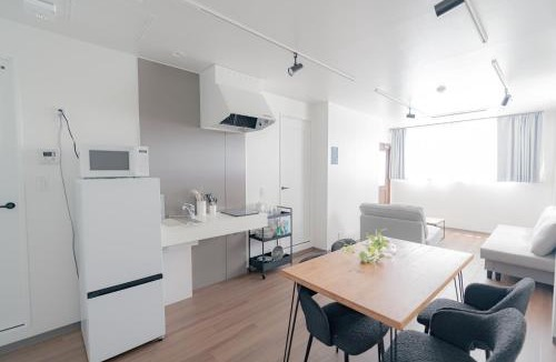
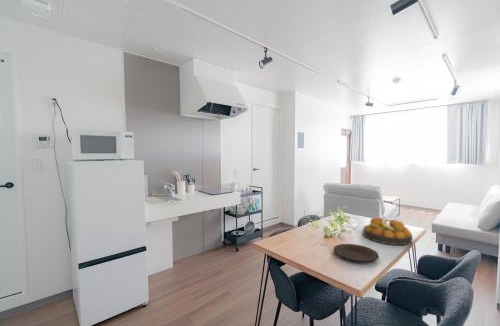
+ fruit bowl (386, 227)
+ plate (355, 253)
